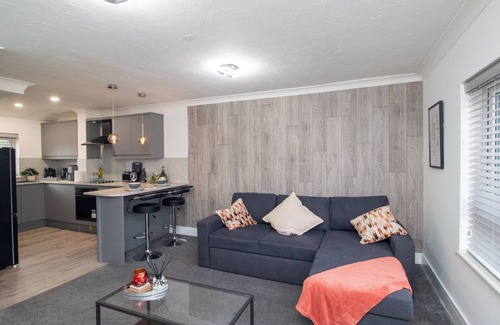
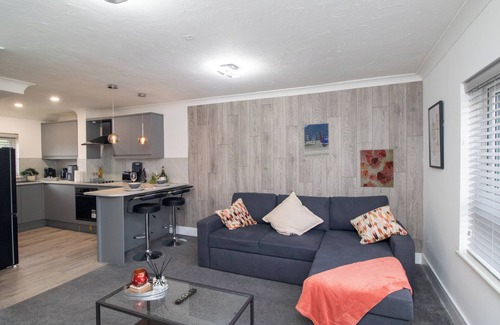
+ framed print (316, 141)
+ remote control (186, 295)
+ wall art (376, 168)
